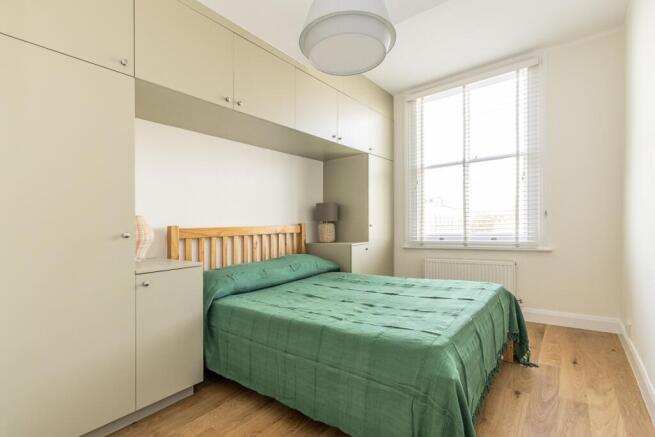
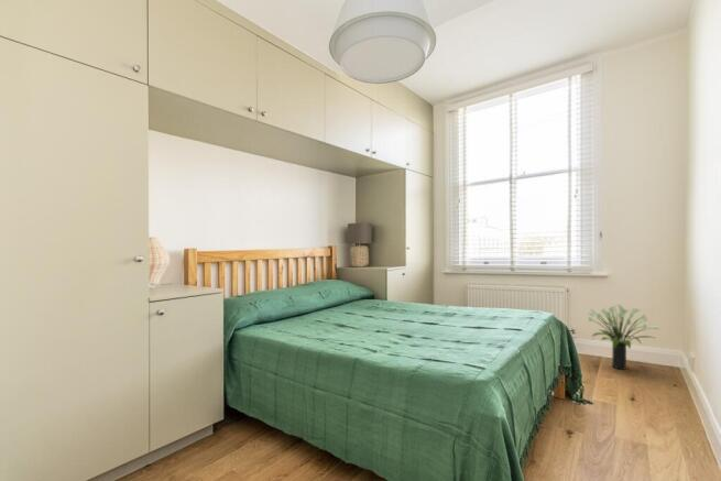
+ potted plant (621, 336)
